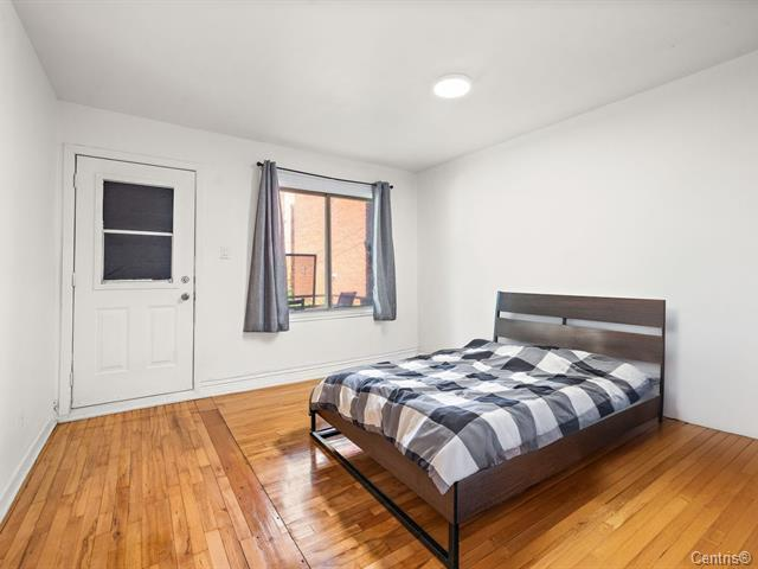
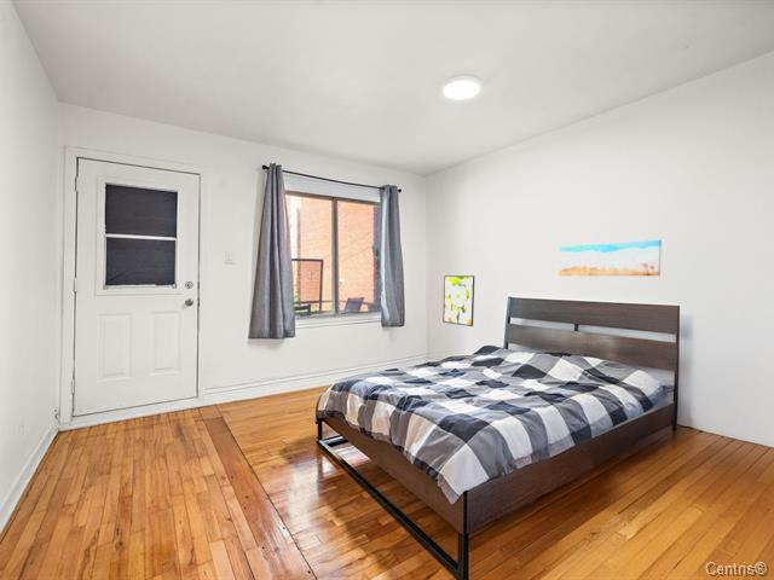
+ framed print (457, 300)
+ wall art (605, 260)
